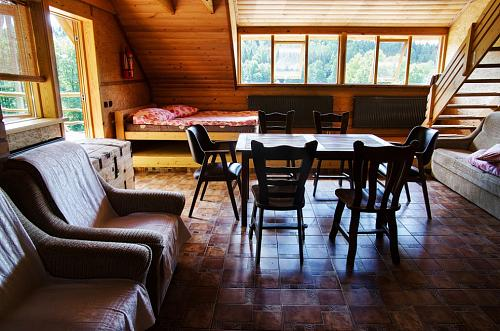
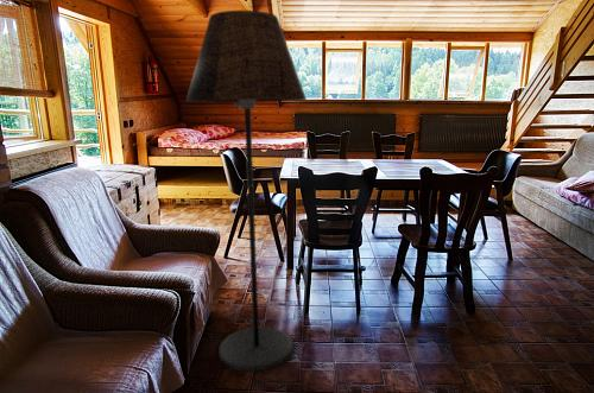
+ floor lamp (251, 197)
